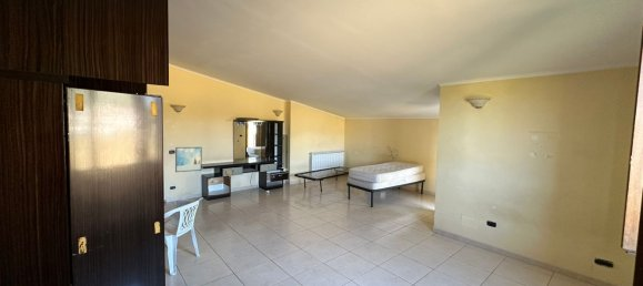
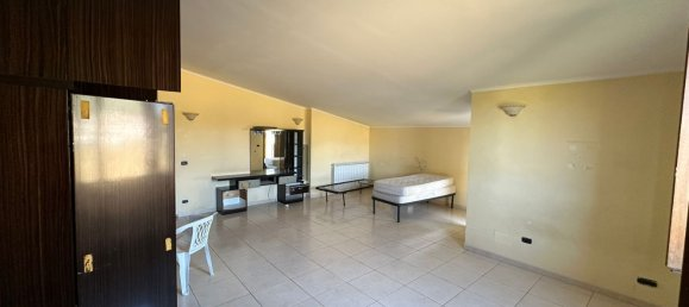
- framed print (189, 159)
